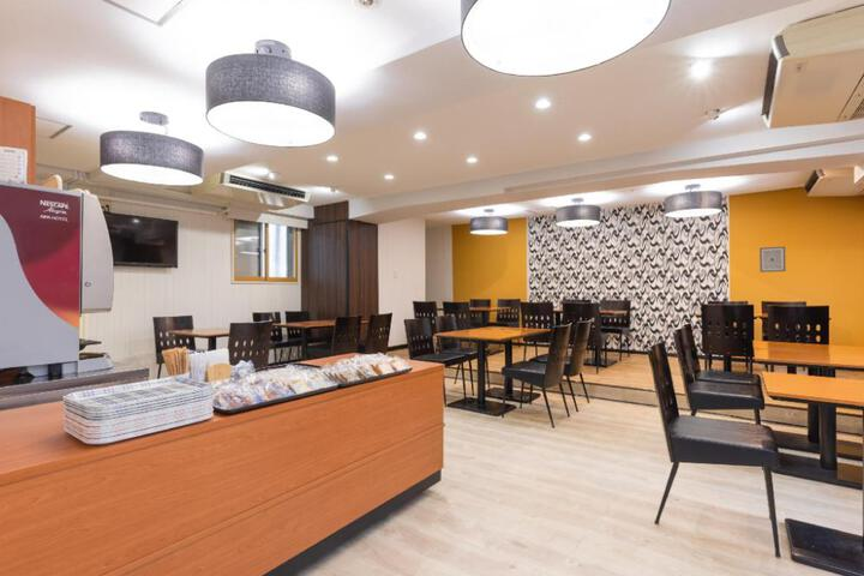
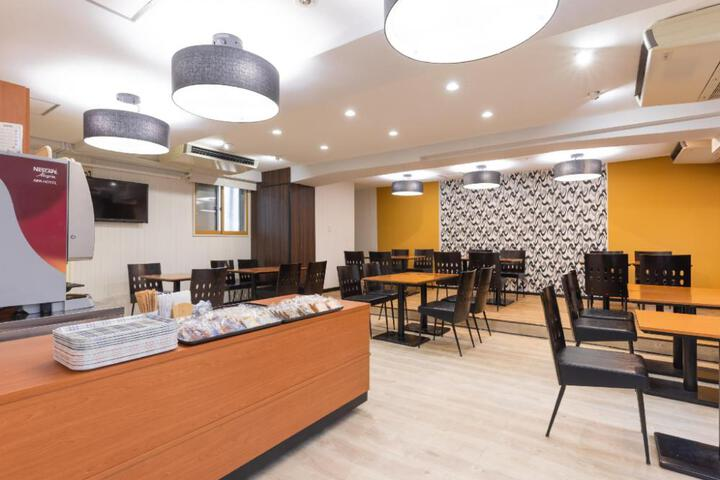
- wall art (772, 259)
